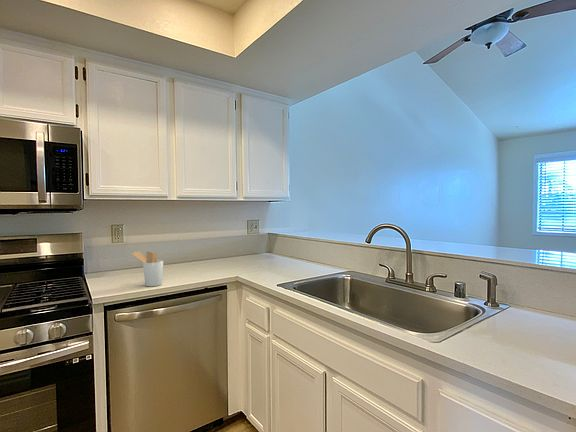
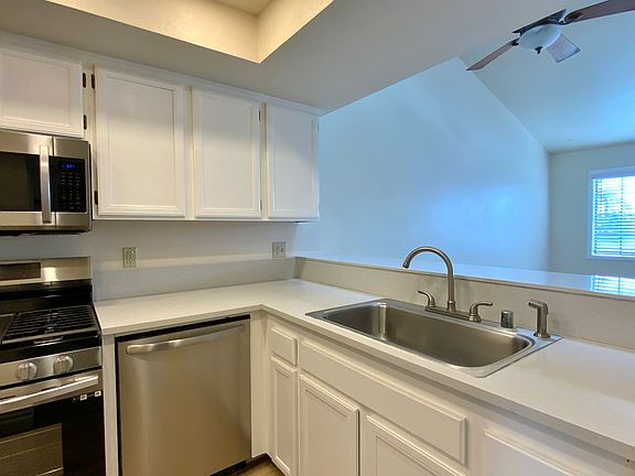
- utensil holder (148, 267)
